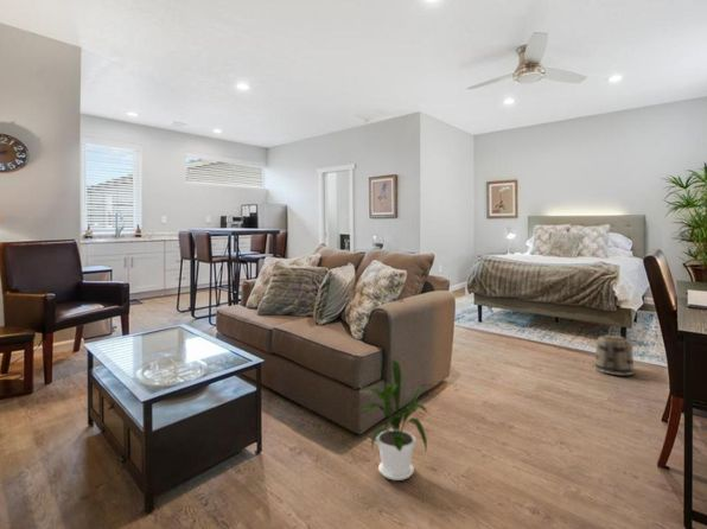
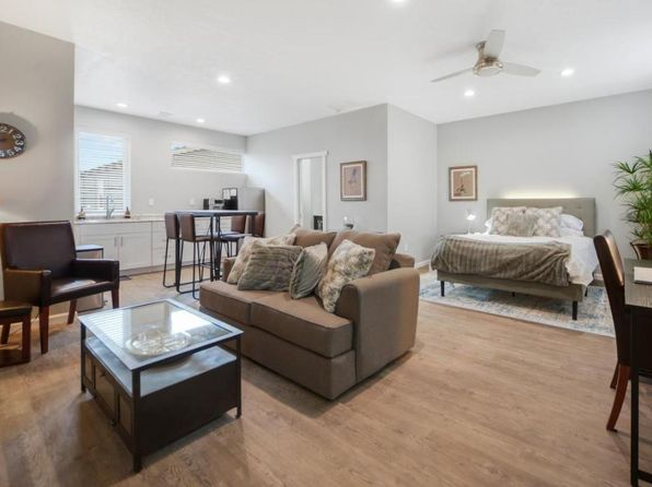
- basket (613, 348)
- house plant (394, 418)
